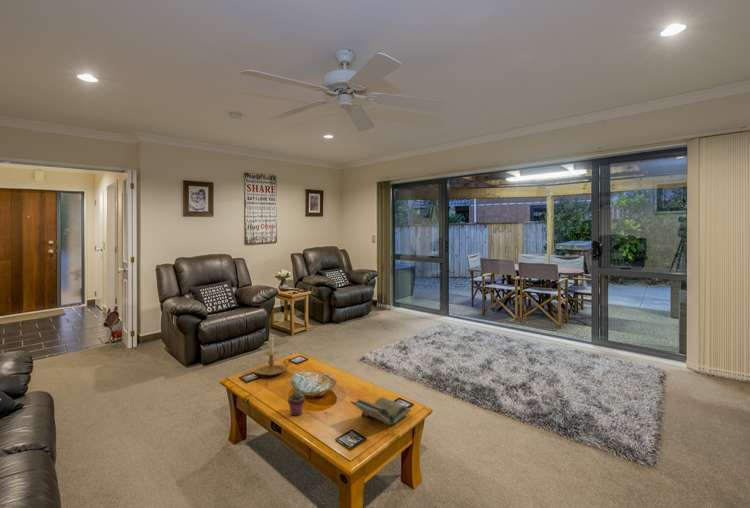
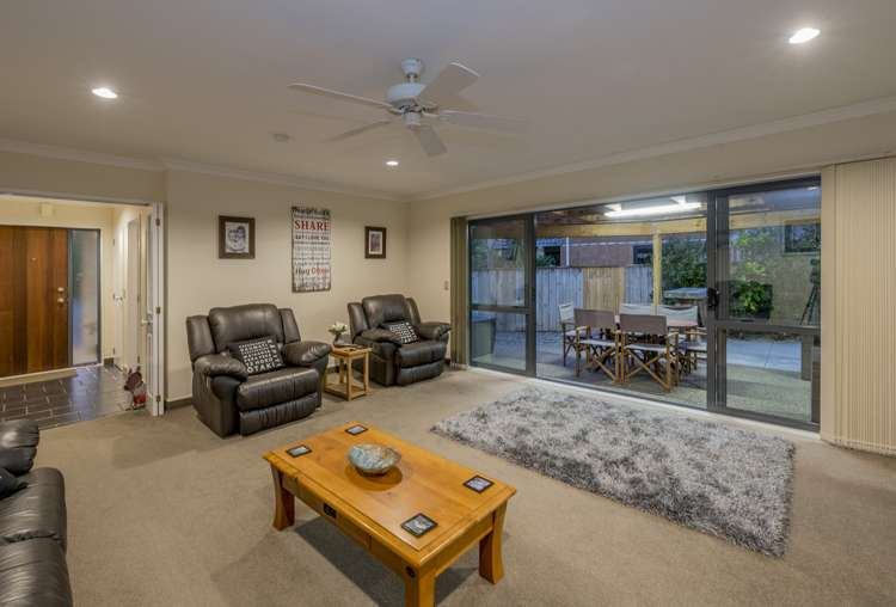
- candle holder (271, 354)
- book (380, 408)
- potted succulent (296, 402)
